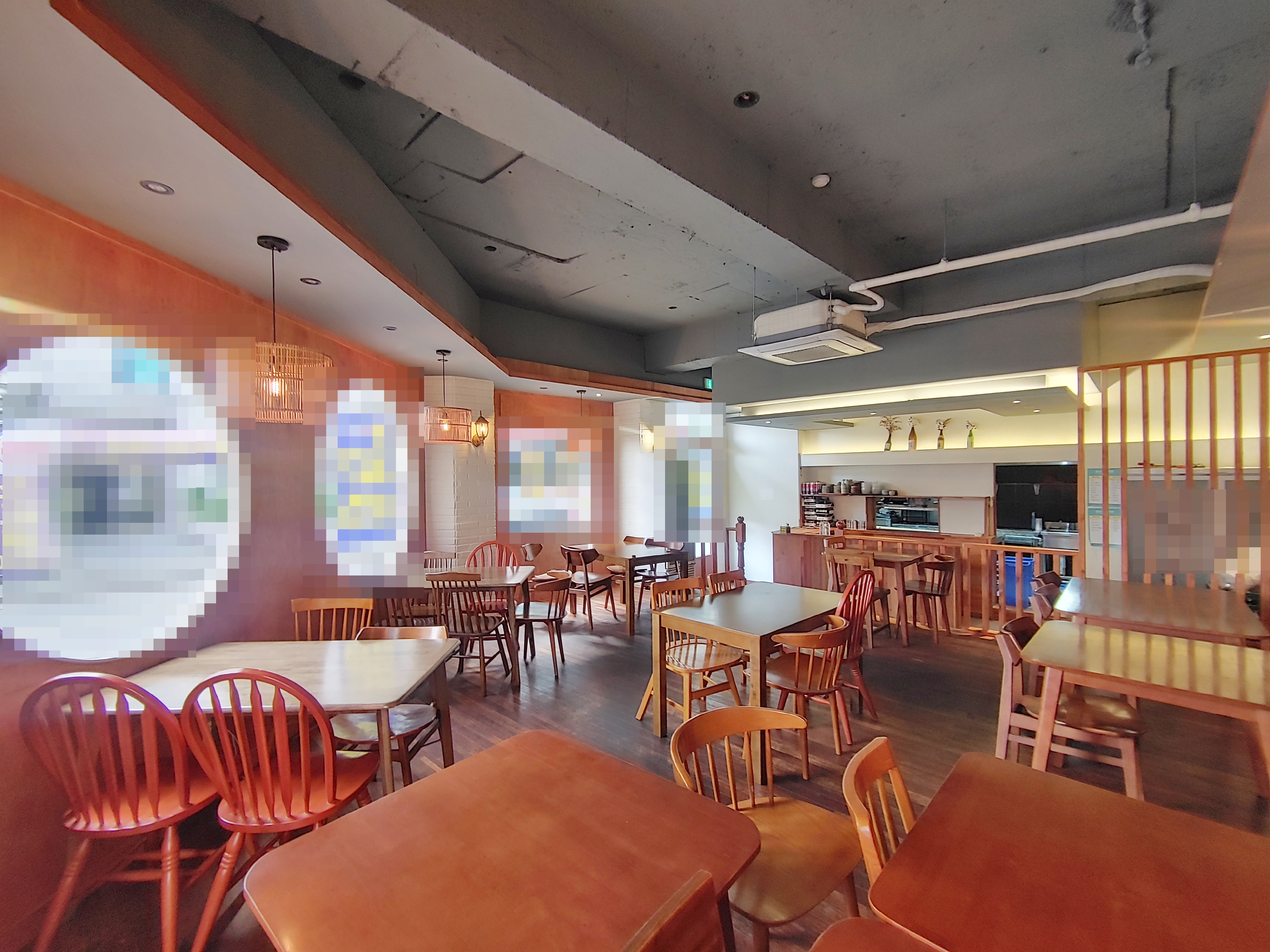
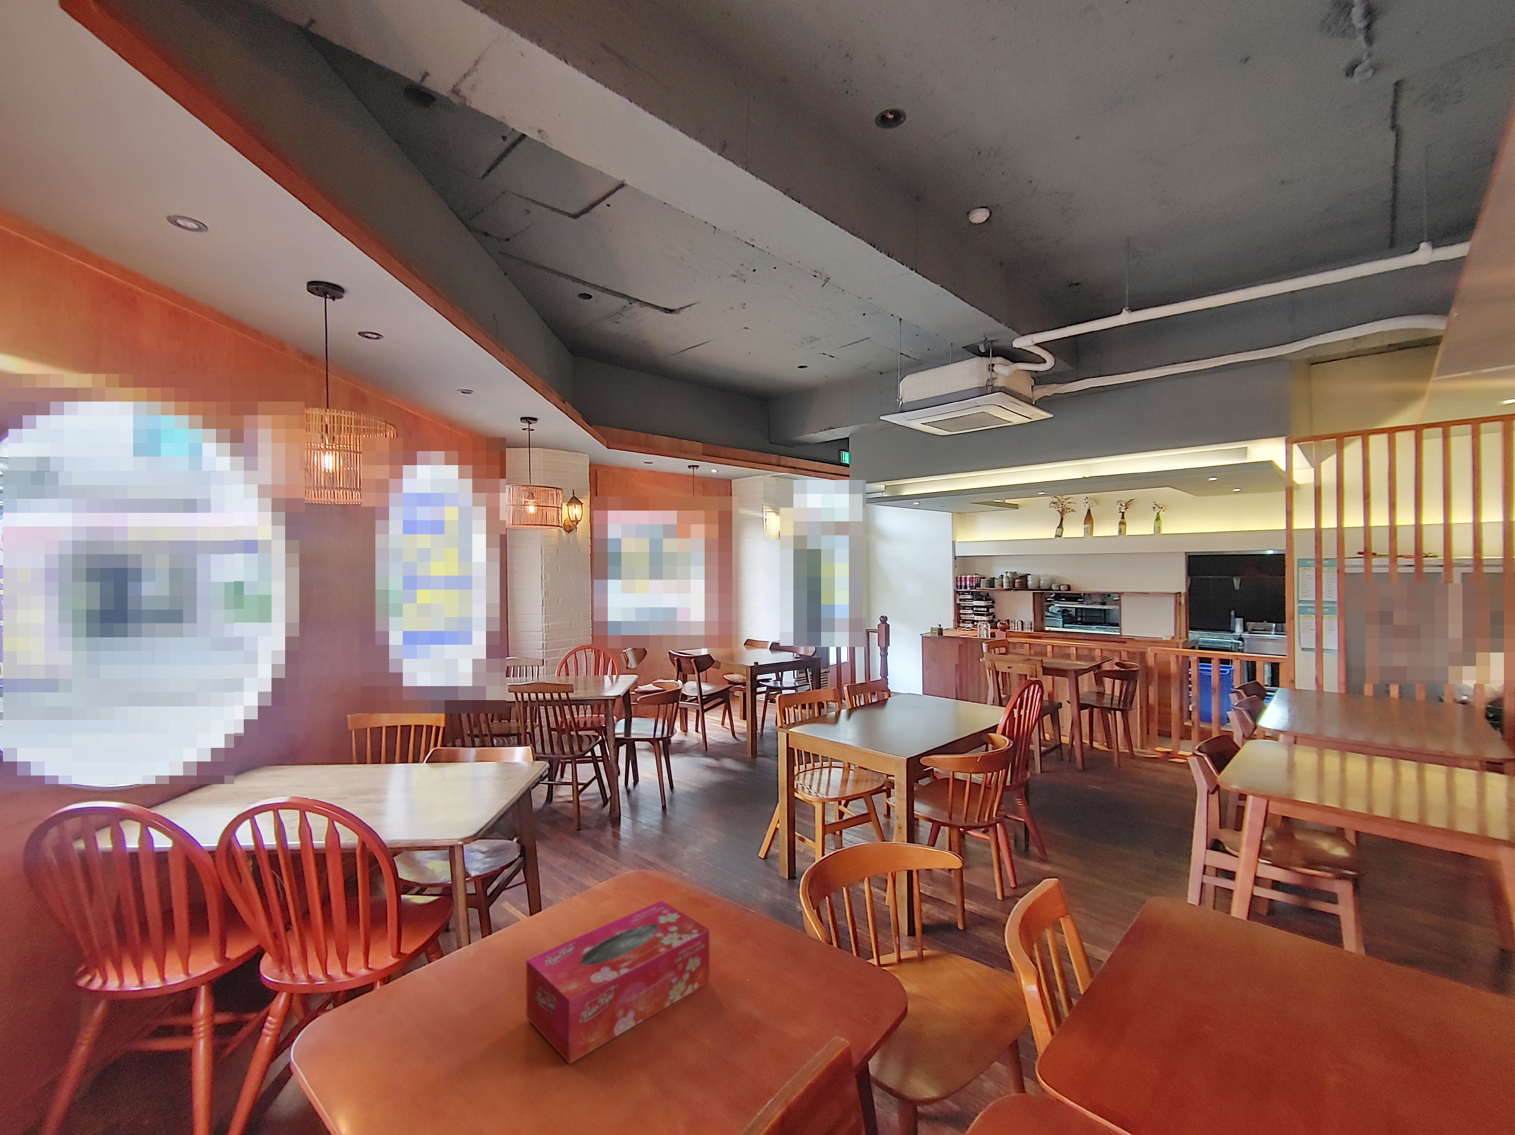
+ tissue box (622, 972)
